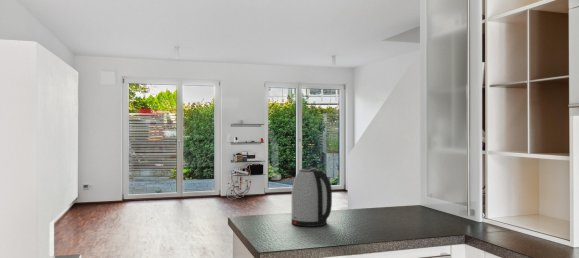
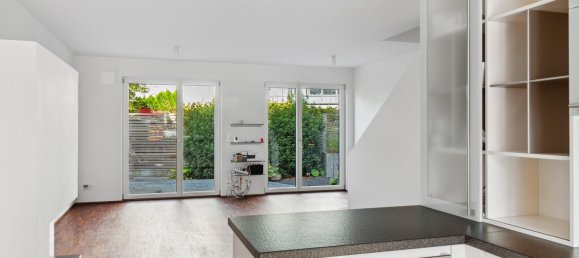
- kettle (313, 195)
